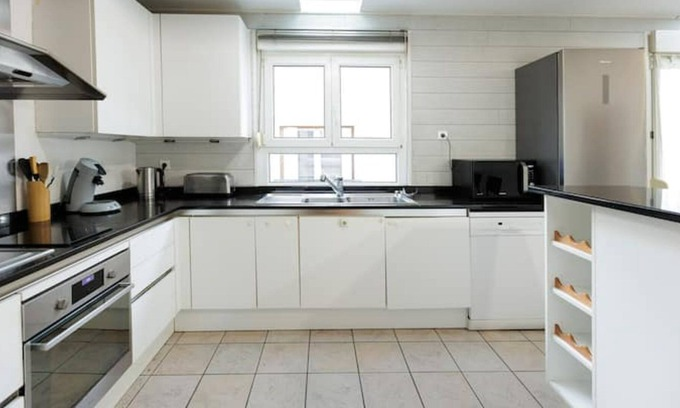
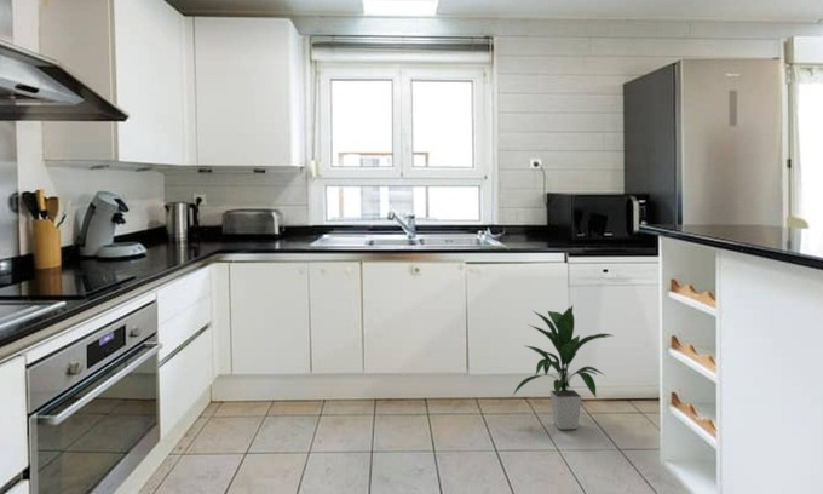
+ indoor plant (562, 363)
